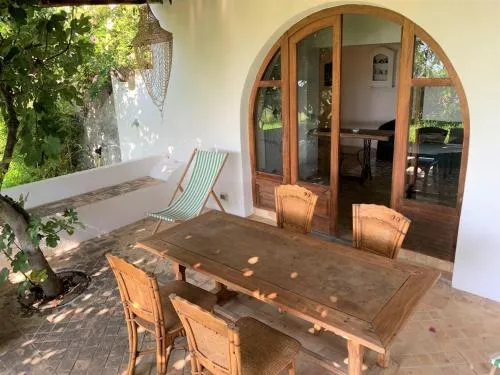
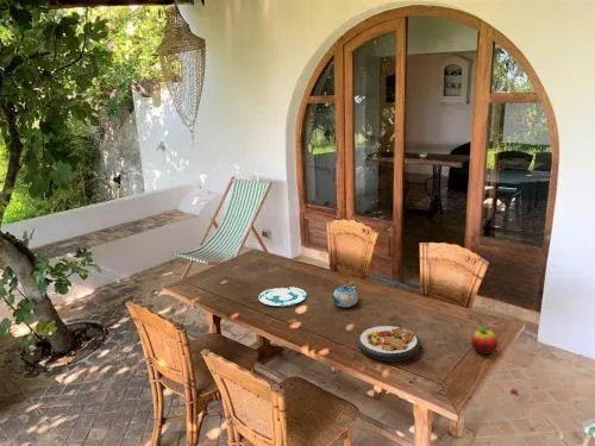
+ plate (282, 294)
+ fruit (484, 340)
+ plate (388, 339)
+ chinaware (344, 295)
